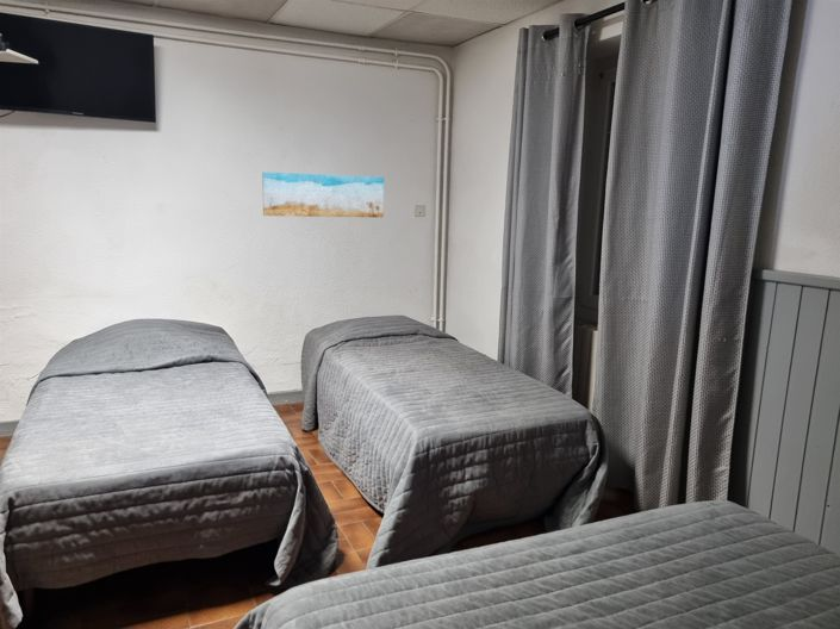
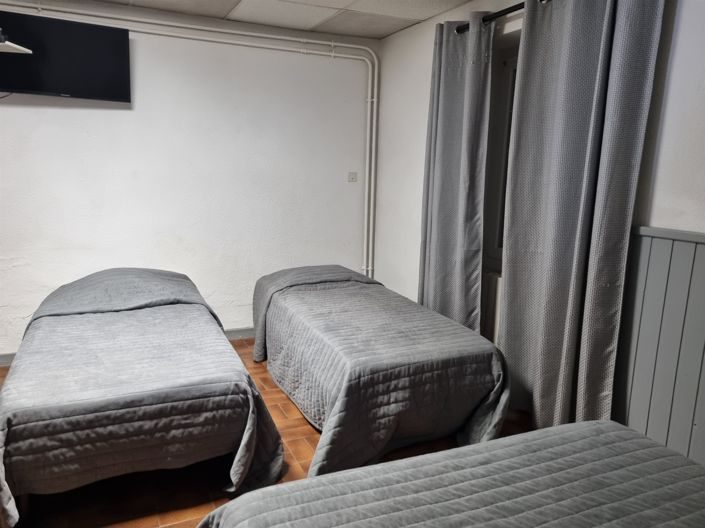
- wall art (324, 195)
